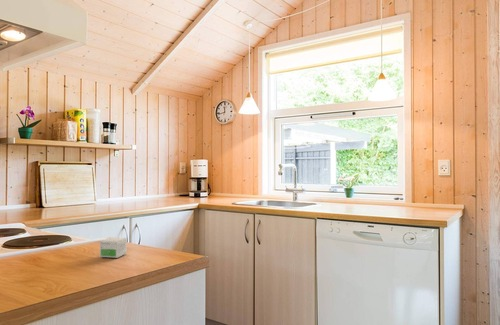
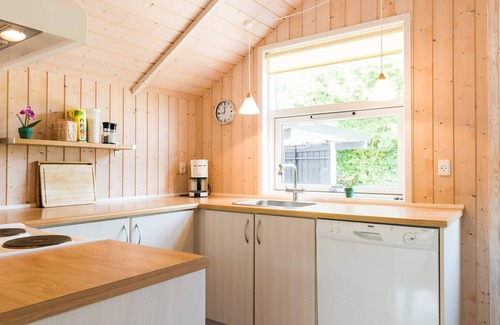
- small box (113, 247)
